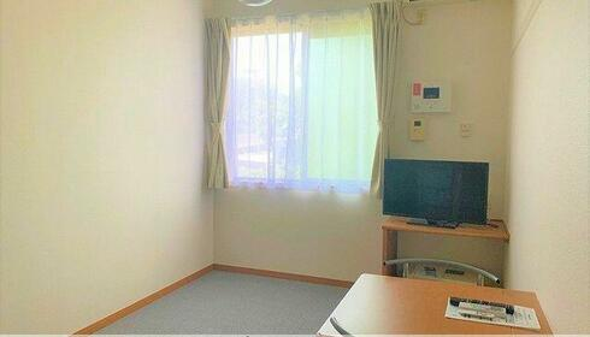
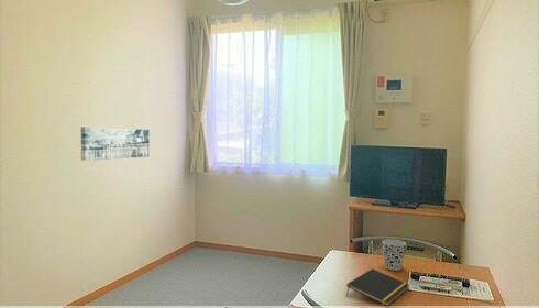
+ cup (393, 254)
+ notepad (378, 285)
+ wall art (118, 143)
